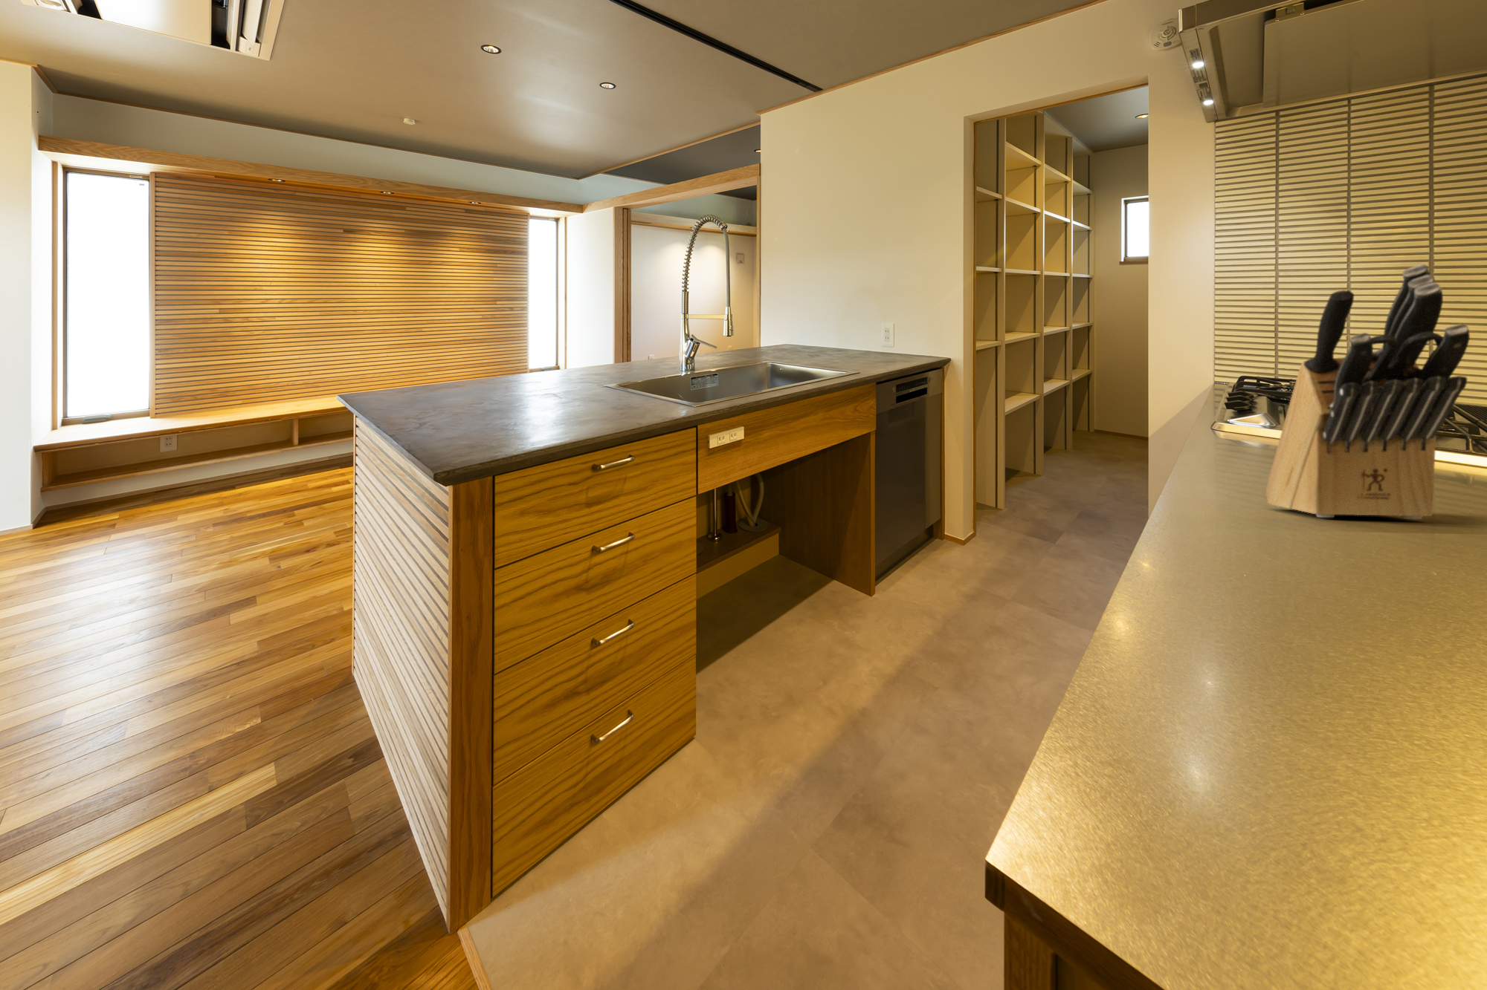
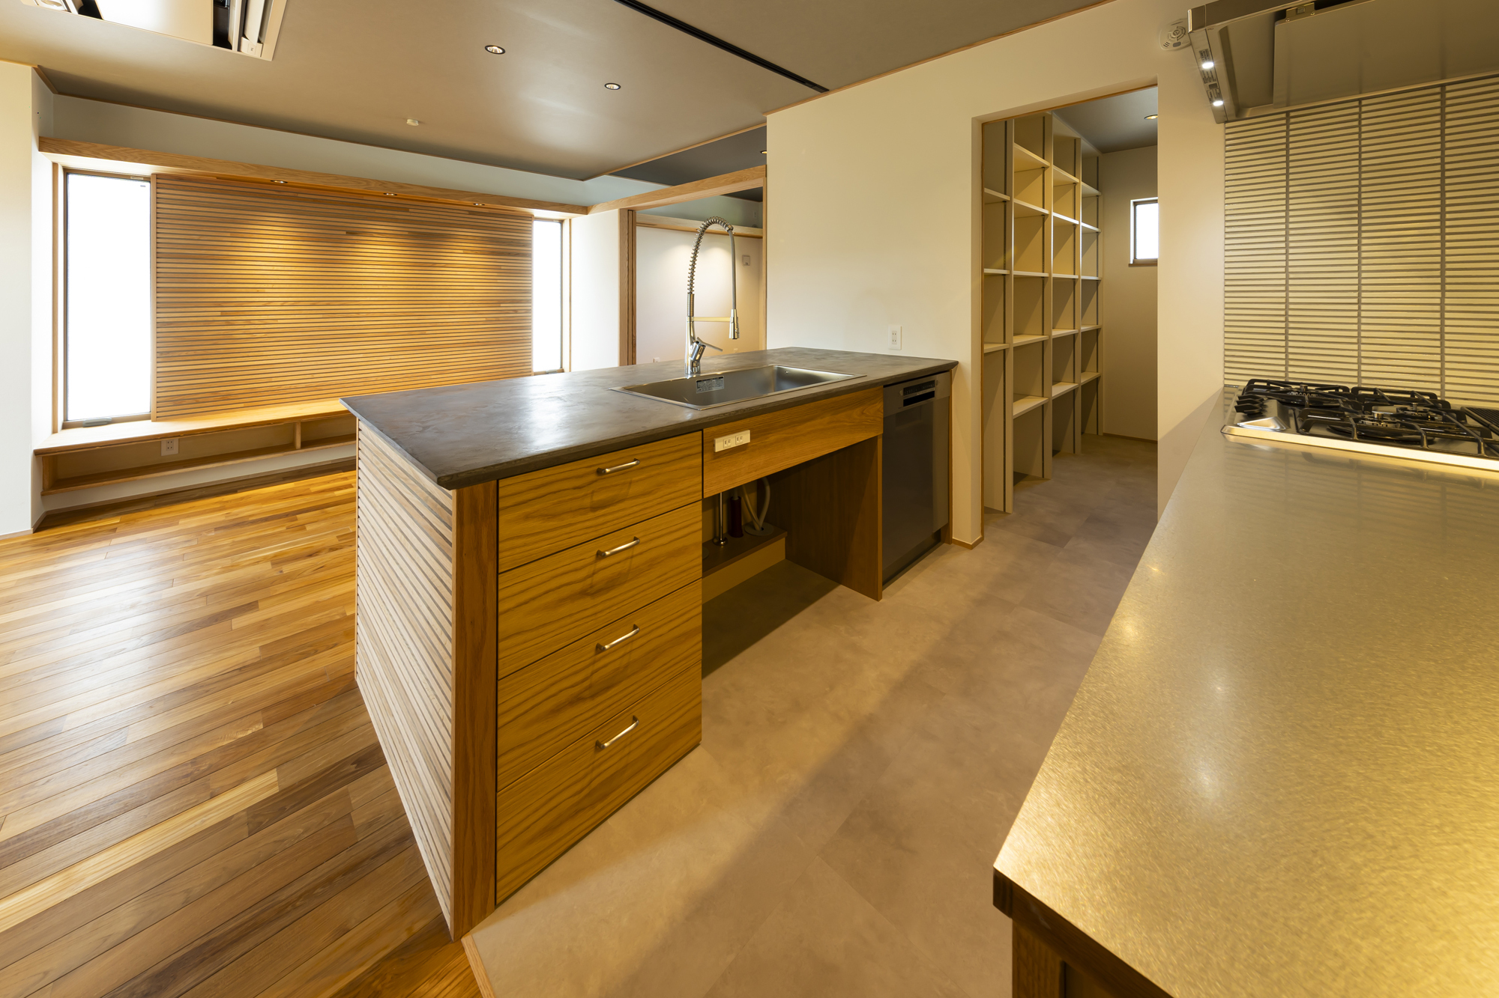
- knife block (1351, 403)
